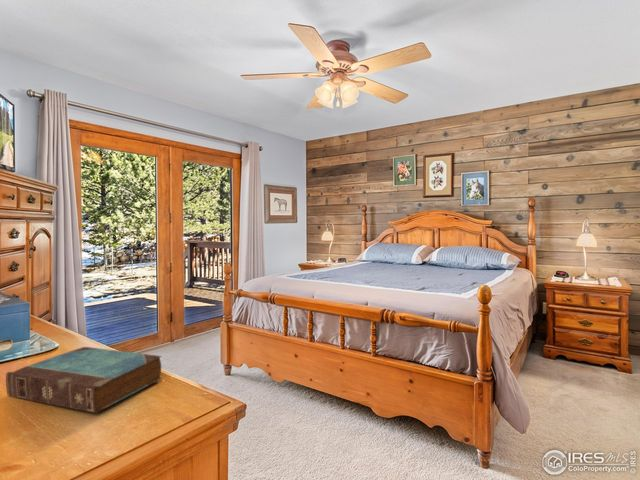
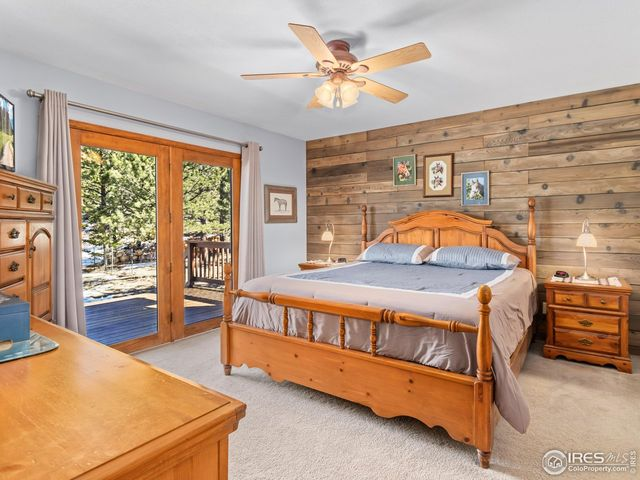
- book (89, 375)
